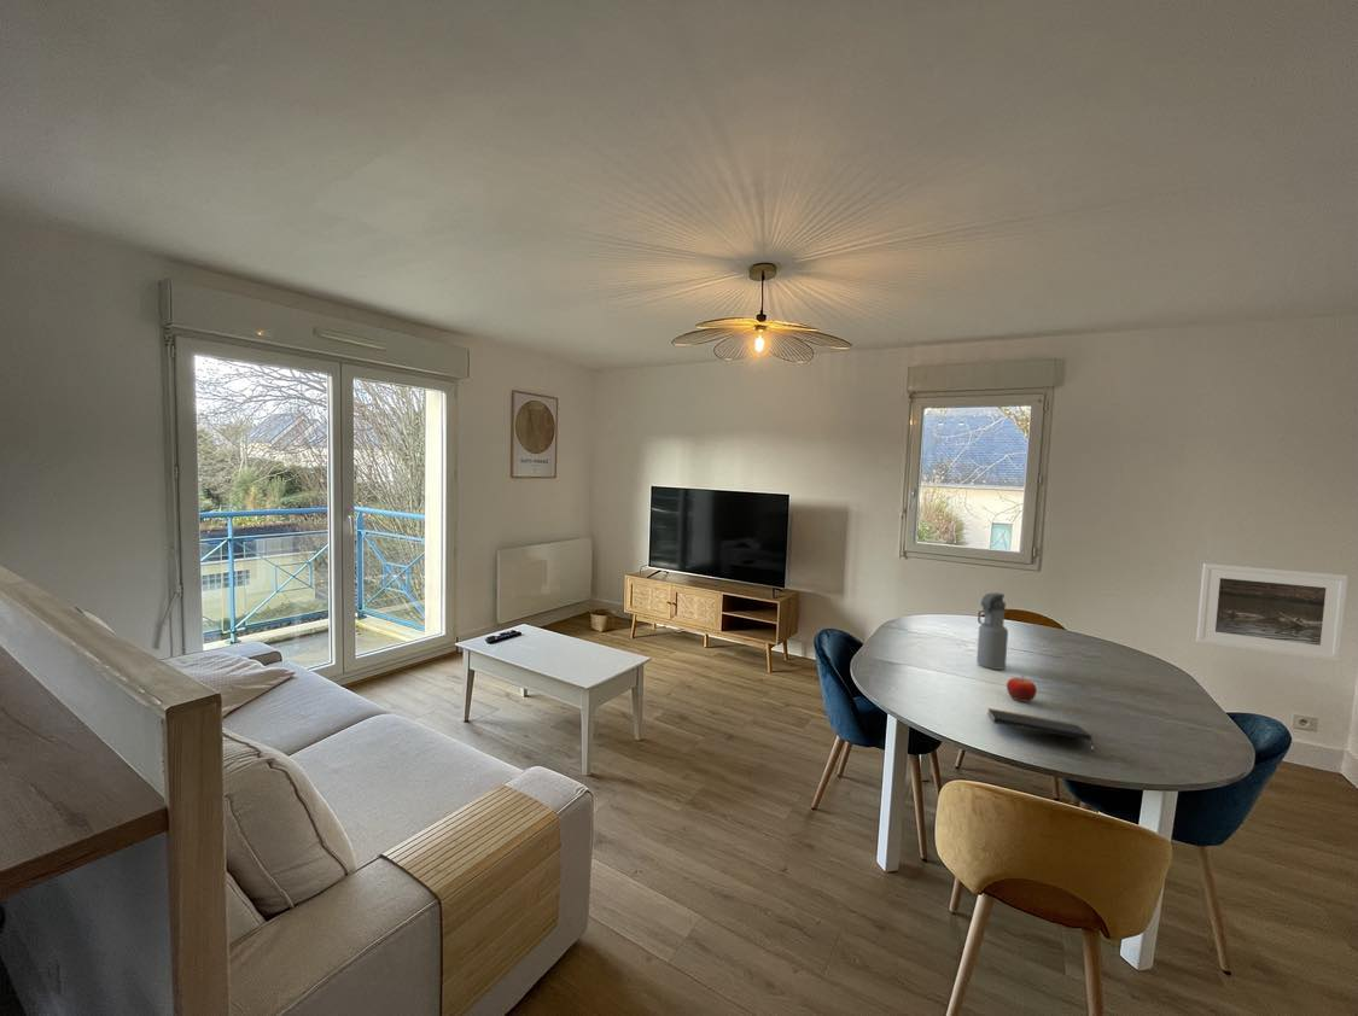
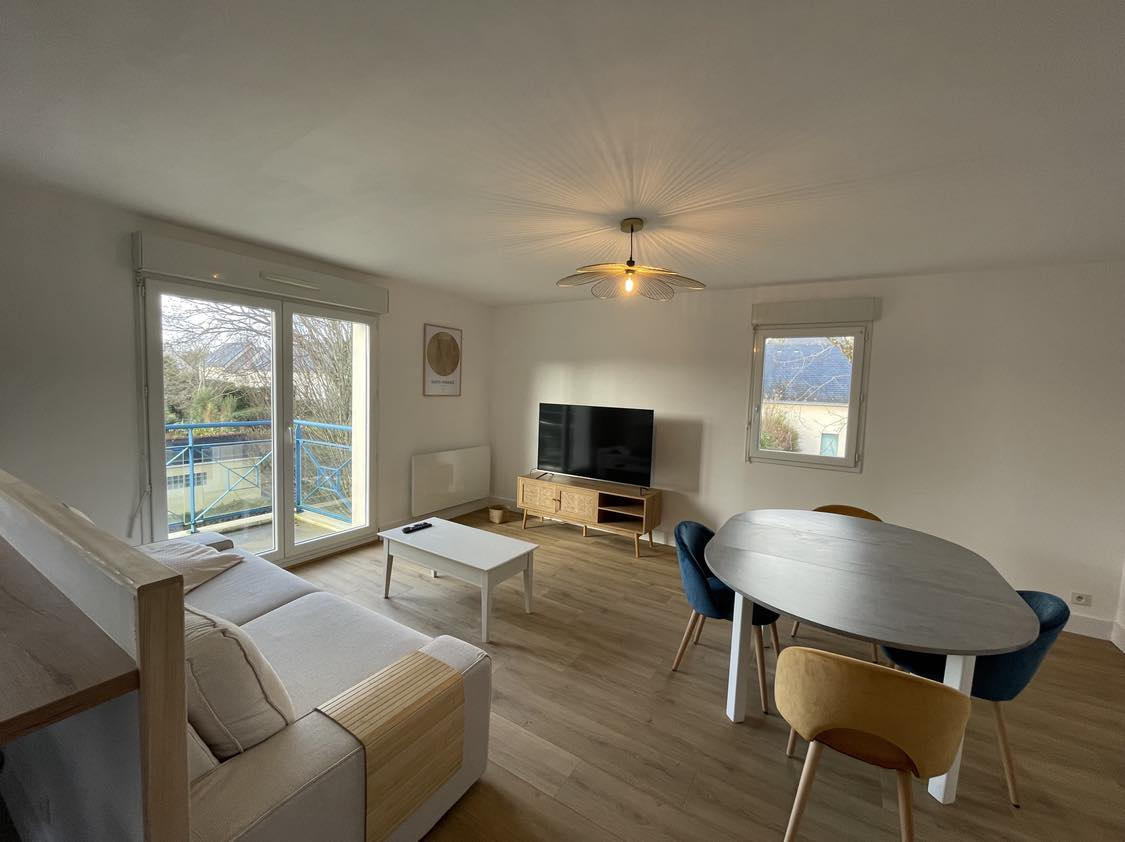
- notepad (1036, 723)
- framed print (1267, 609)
- water bottle (992, 630)
- fruit (1021, 687)
